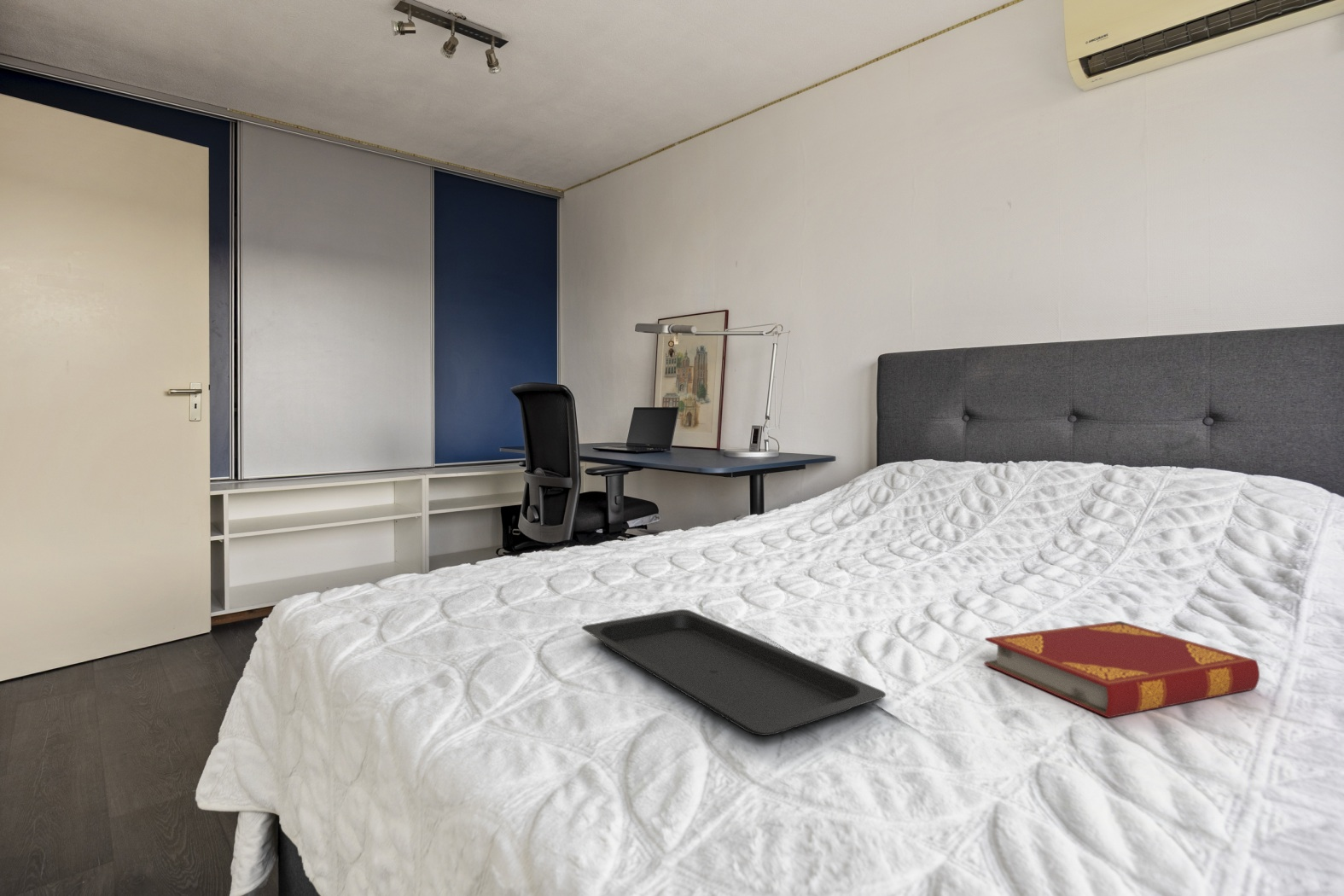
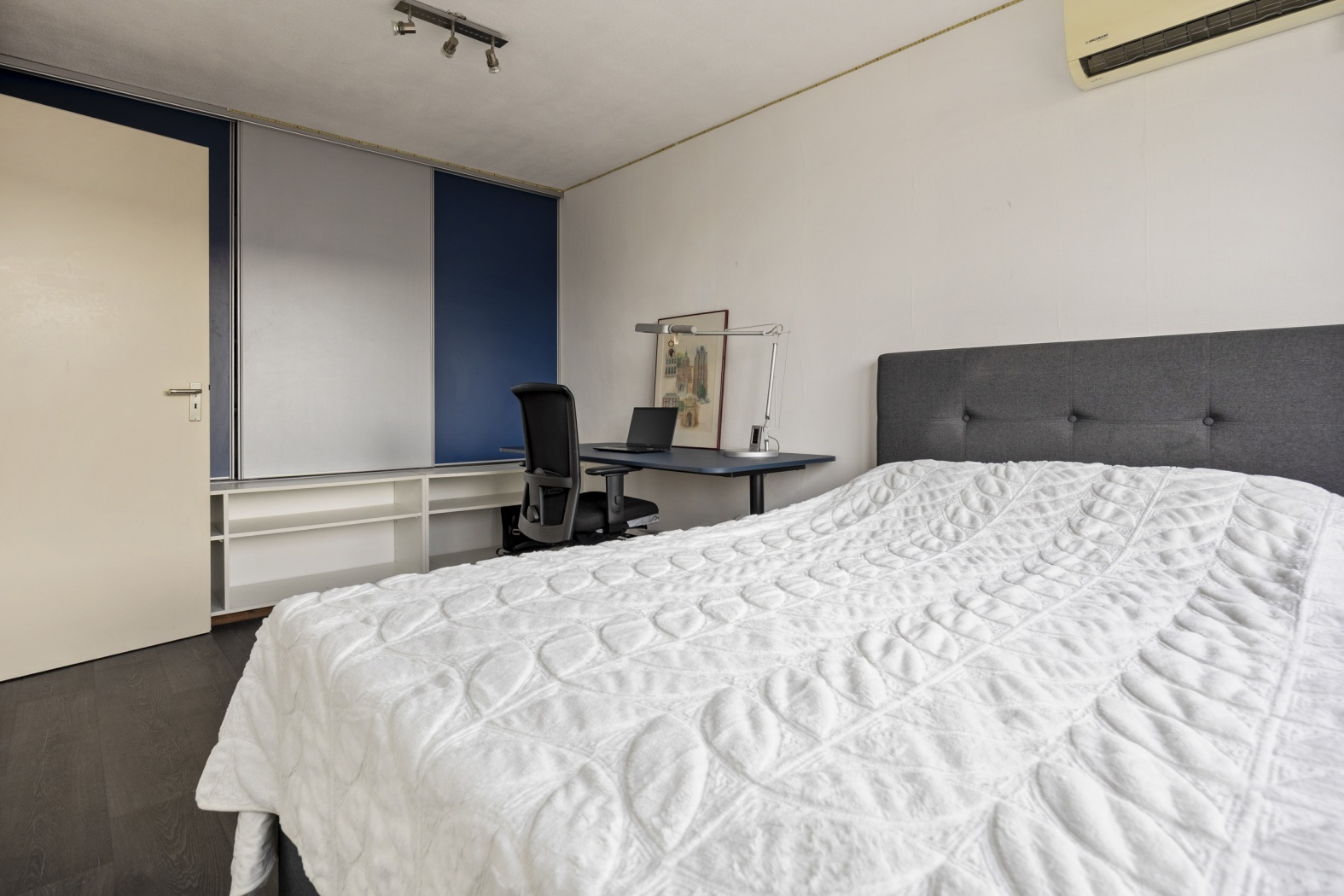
- hardback book (1115, 662)
- serving tray (713, 663)
